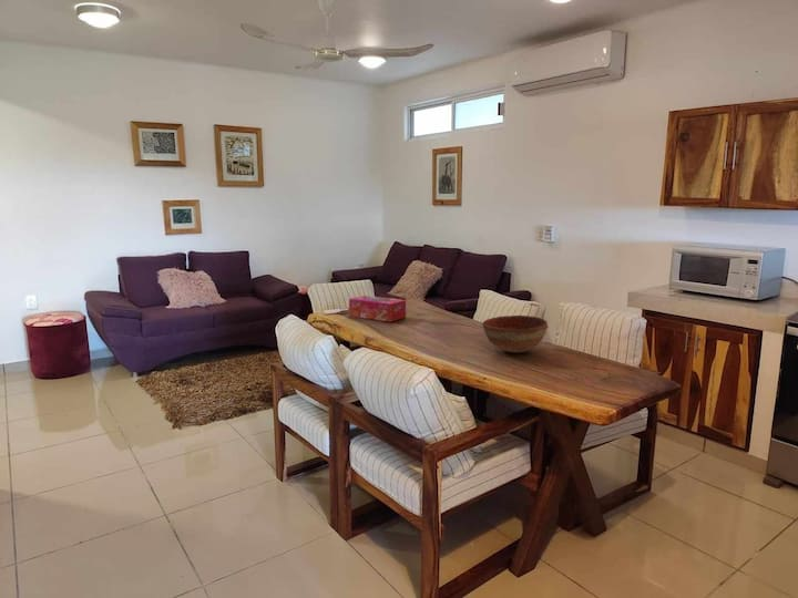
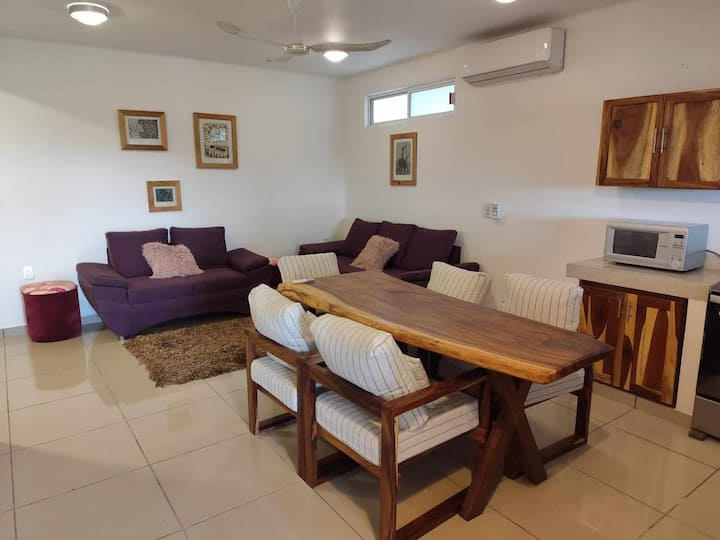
- tissue box (377, 308)
- bowl (514, 336)
